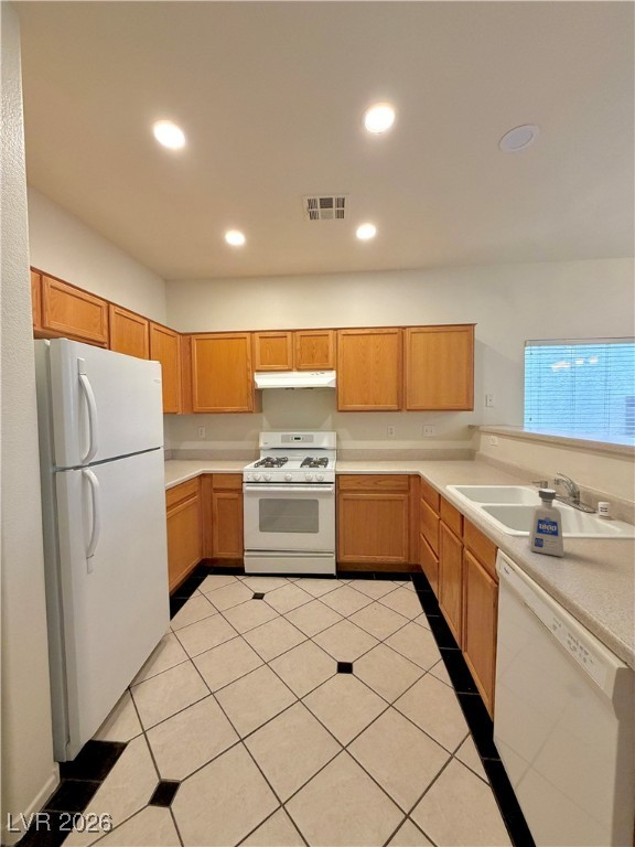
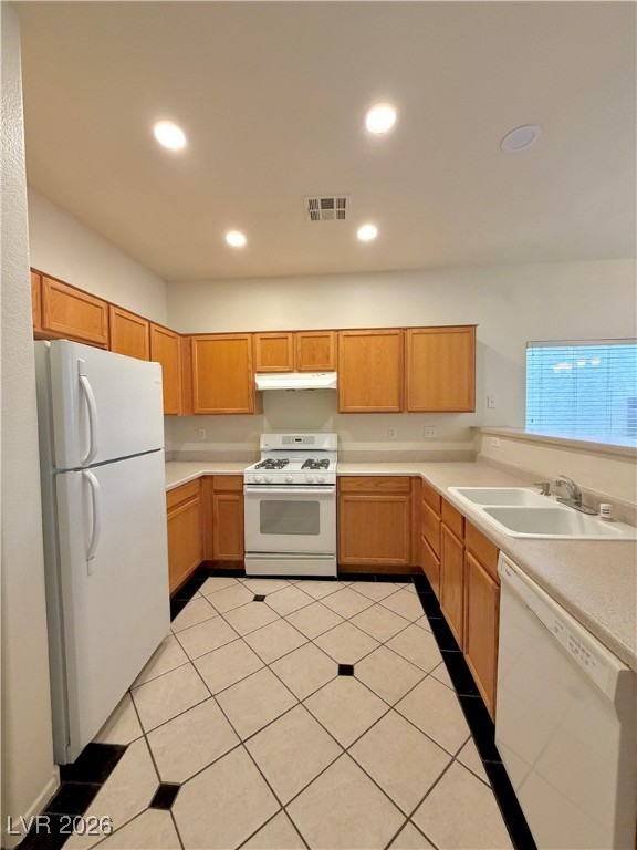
- soap dispenser (546, 519)
